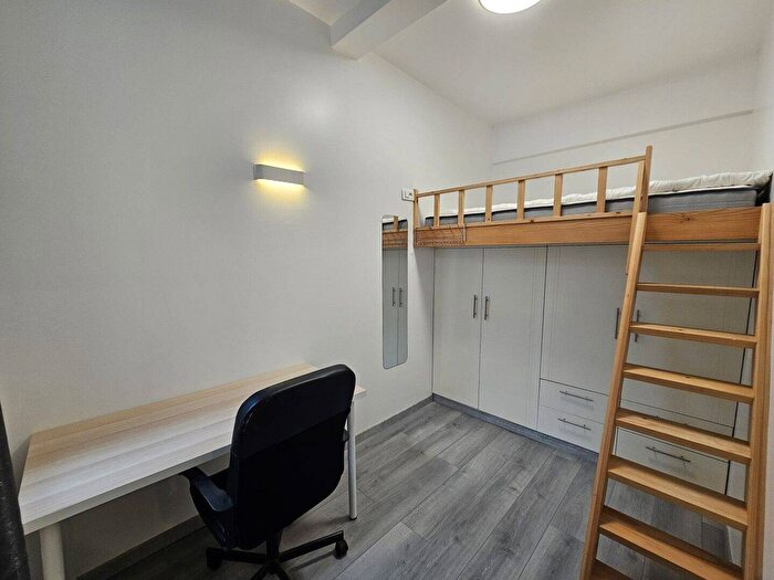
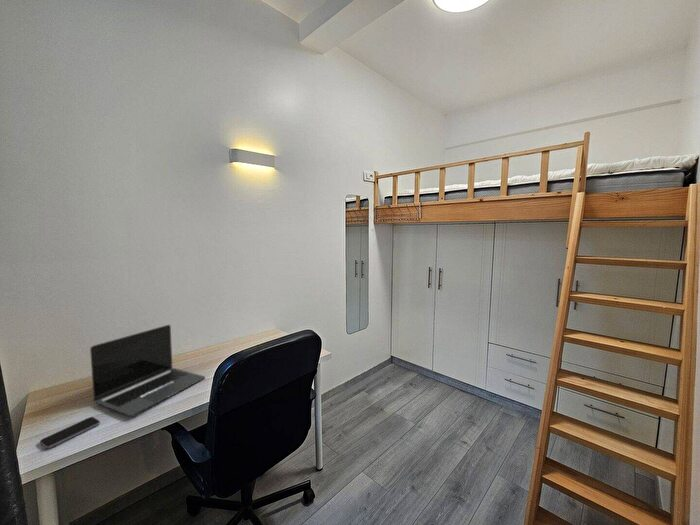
+ laptop (153, 364)
+ smartphone (71, 431)
